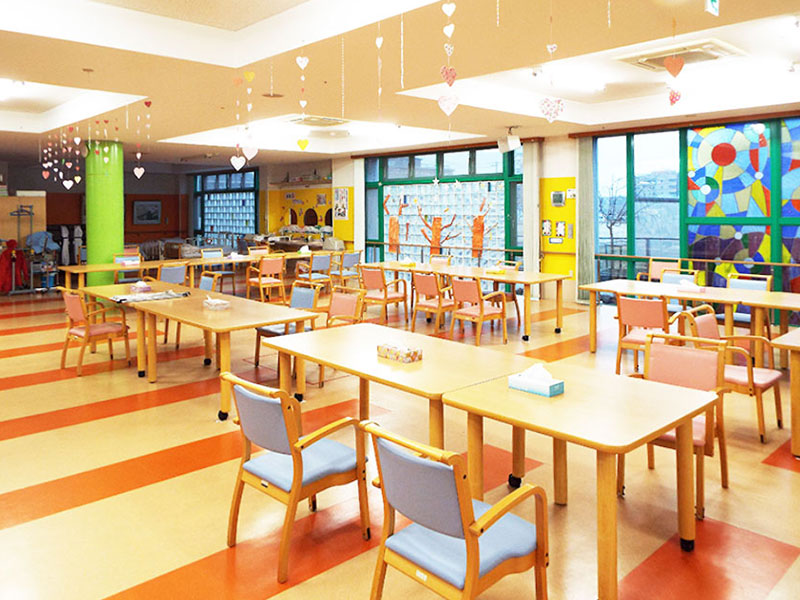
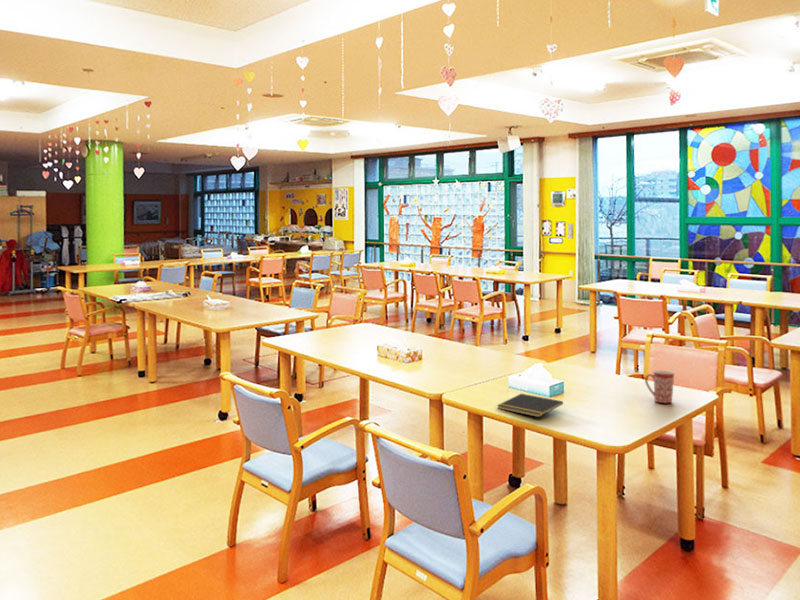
+ mug (659, 386)
+ notepad (529, 404)
